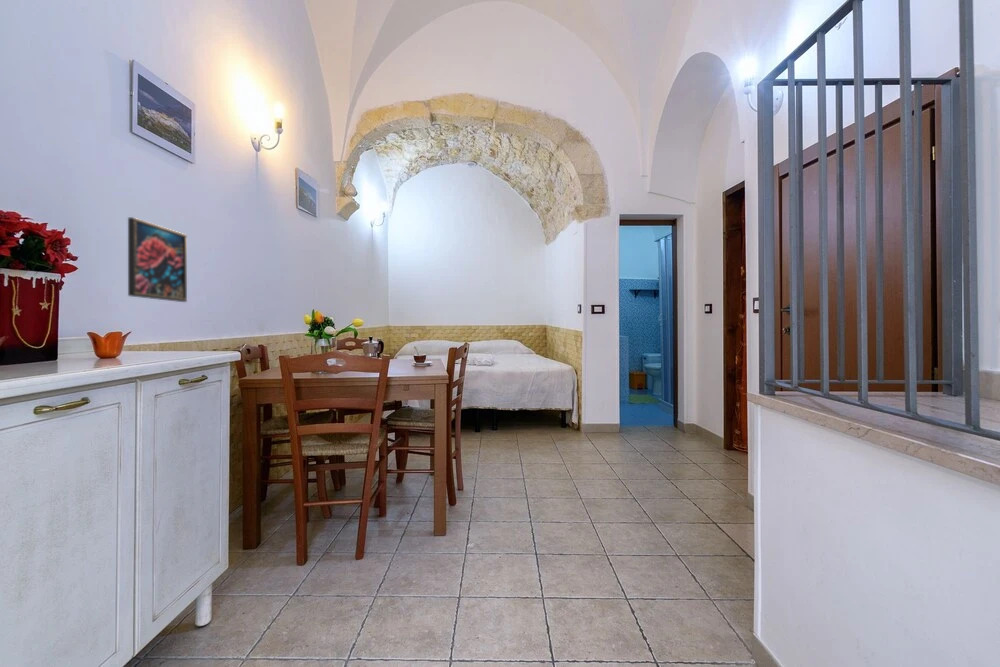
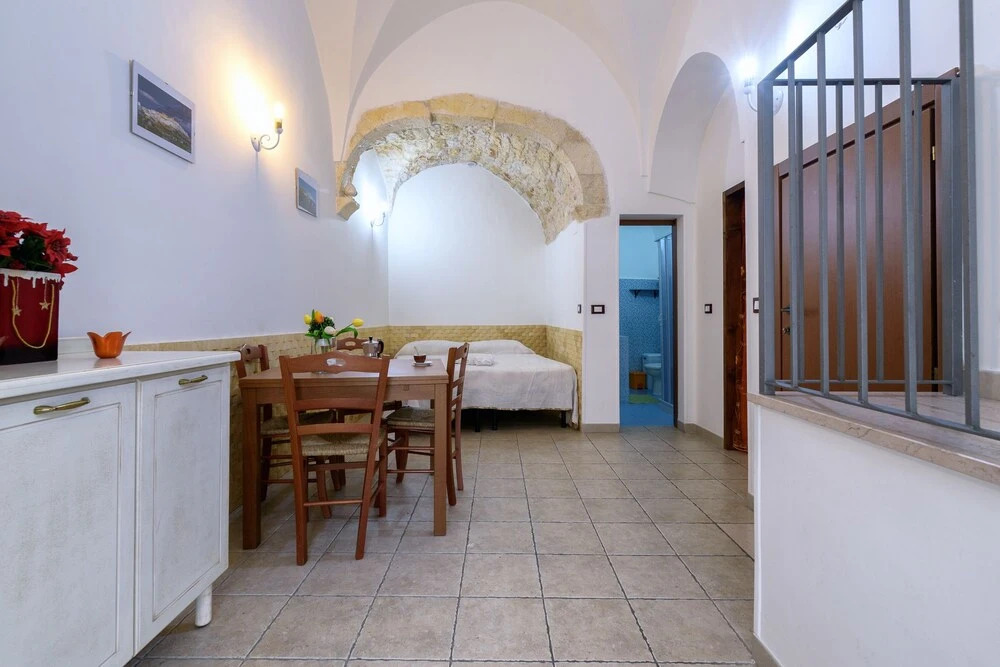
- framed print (159, 263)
